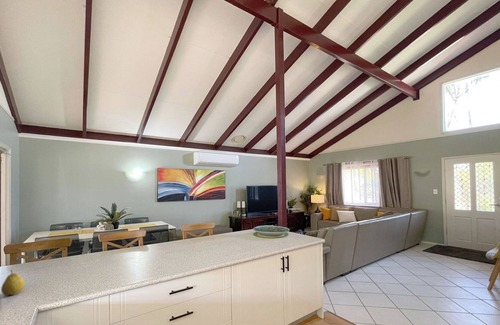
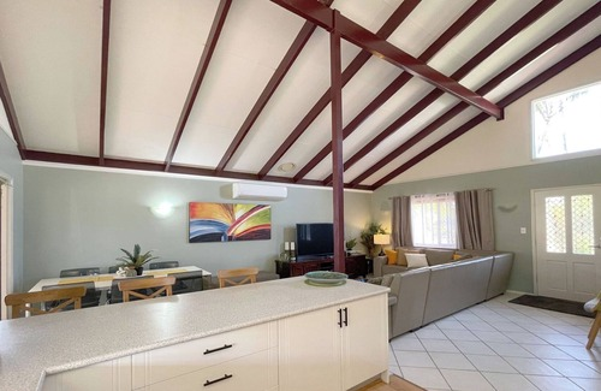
- fruit (13, 282)
